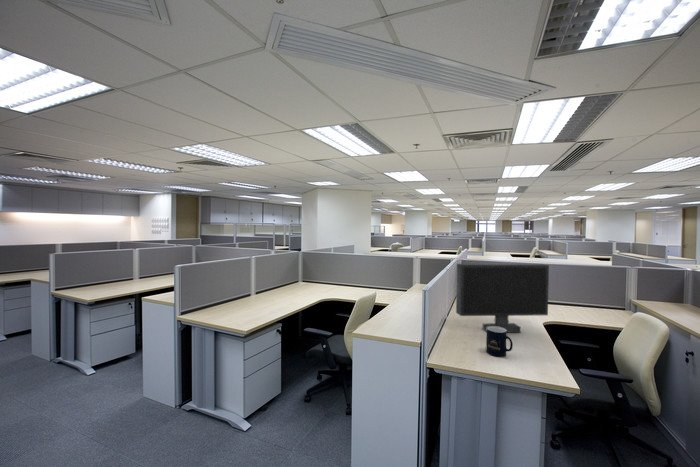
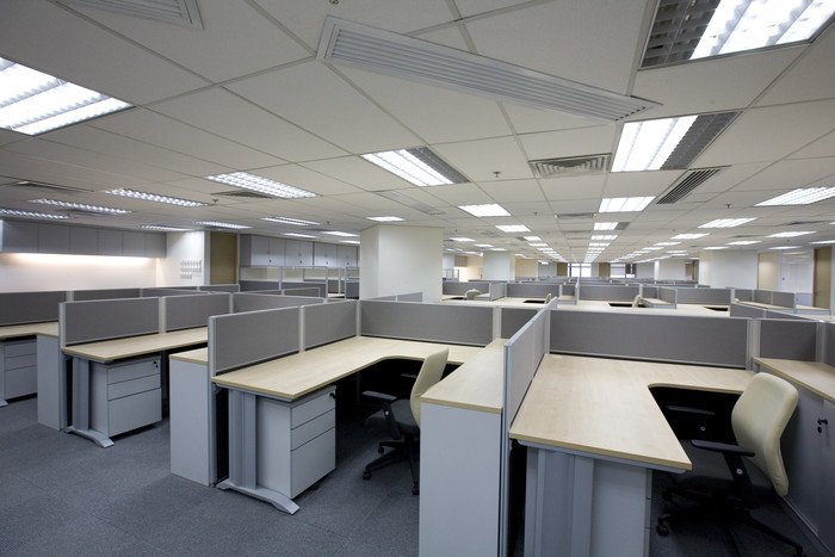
- monitor (501, 297)
- mug (499, 342)
